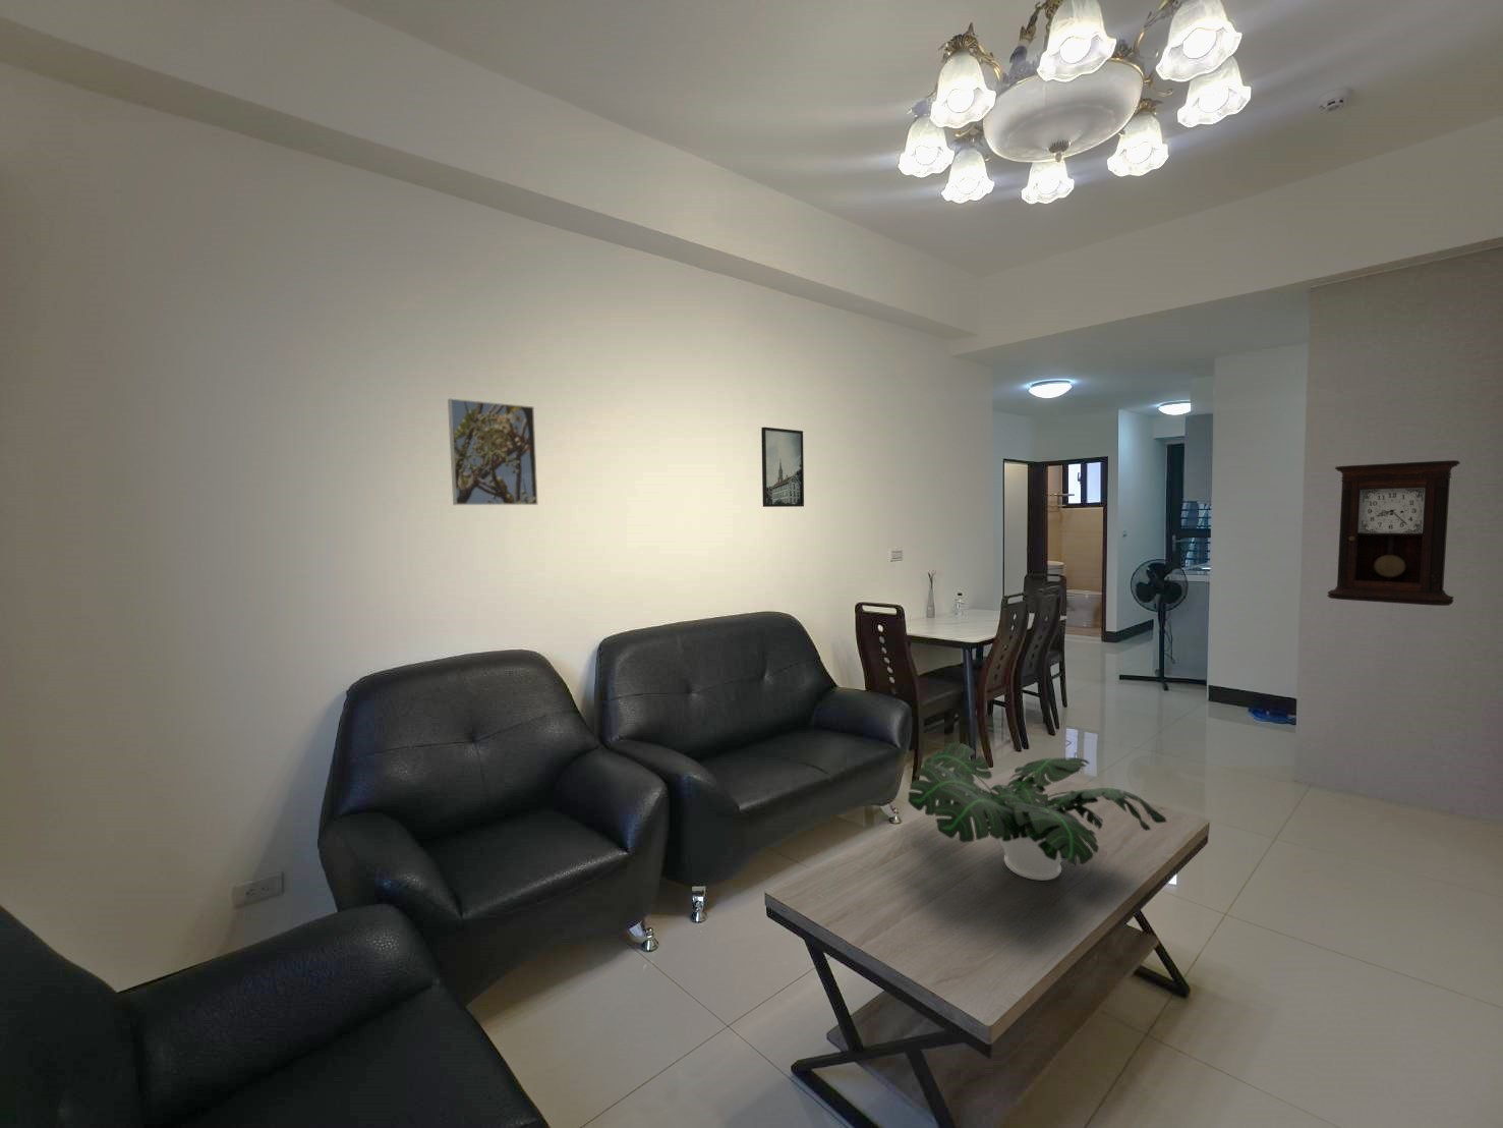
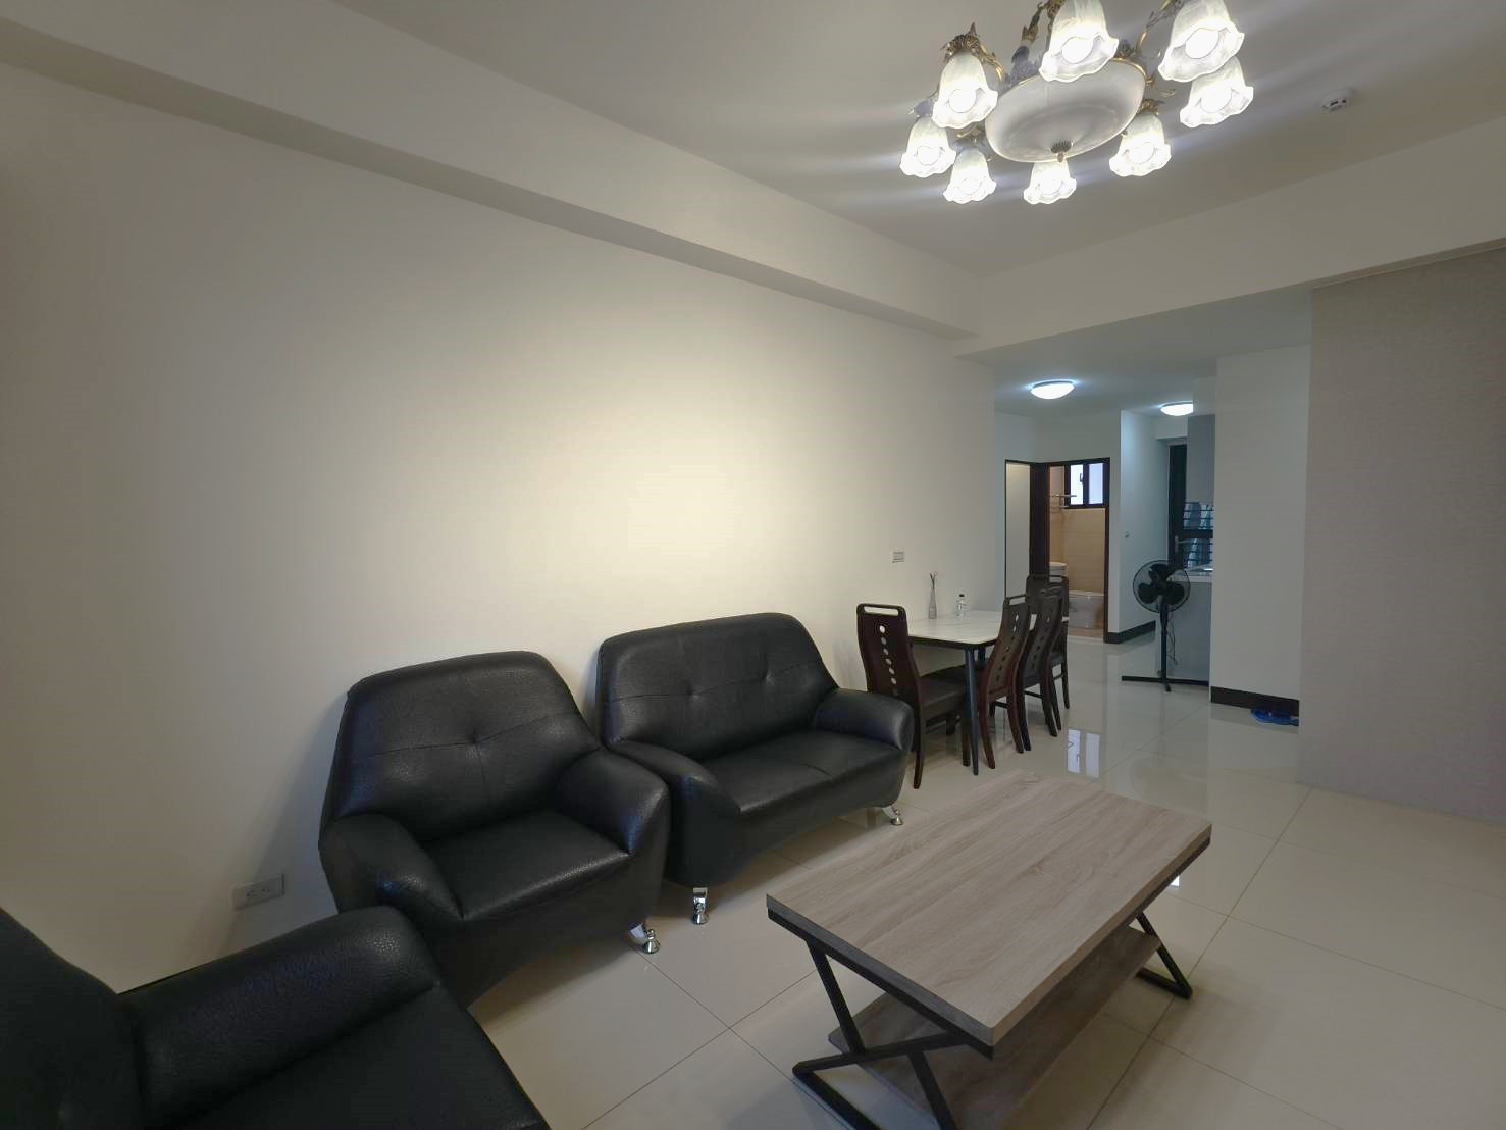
- pendulum clock (1390, 532)
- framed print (783, 467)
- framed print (495, 454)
- potted plant (1011, 818)
